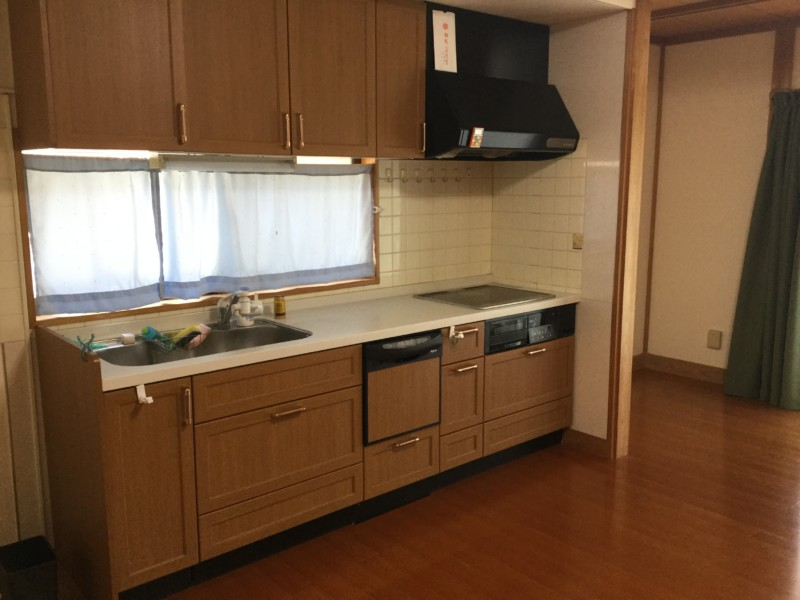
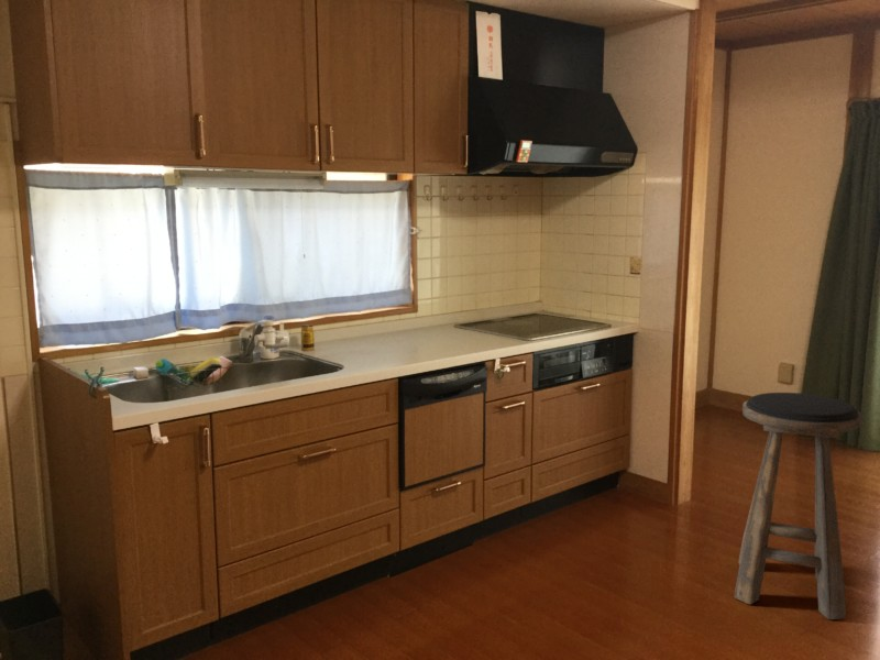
+ stool (774, 491)
